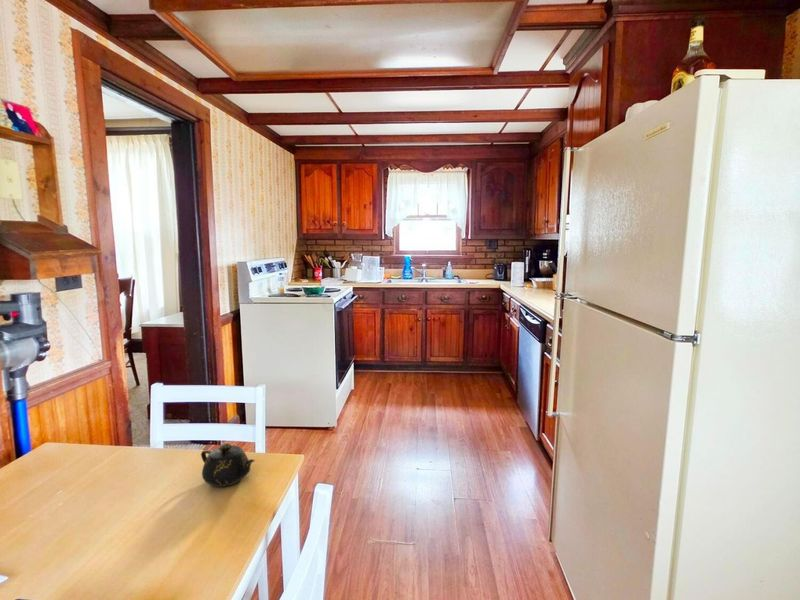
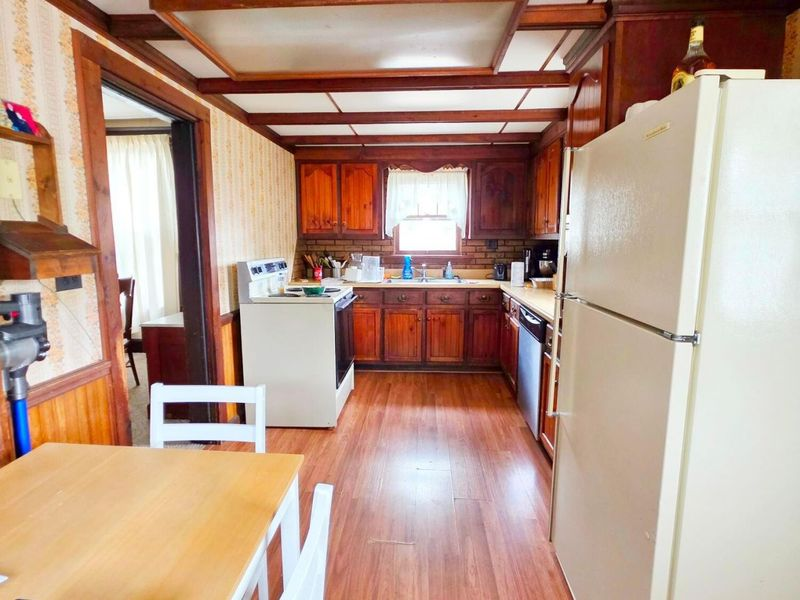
- teapot (227, 462)
